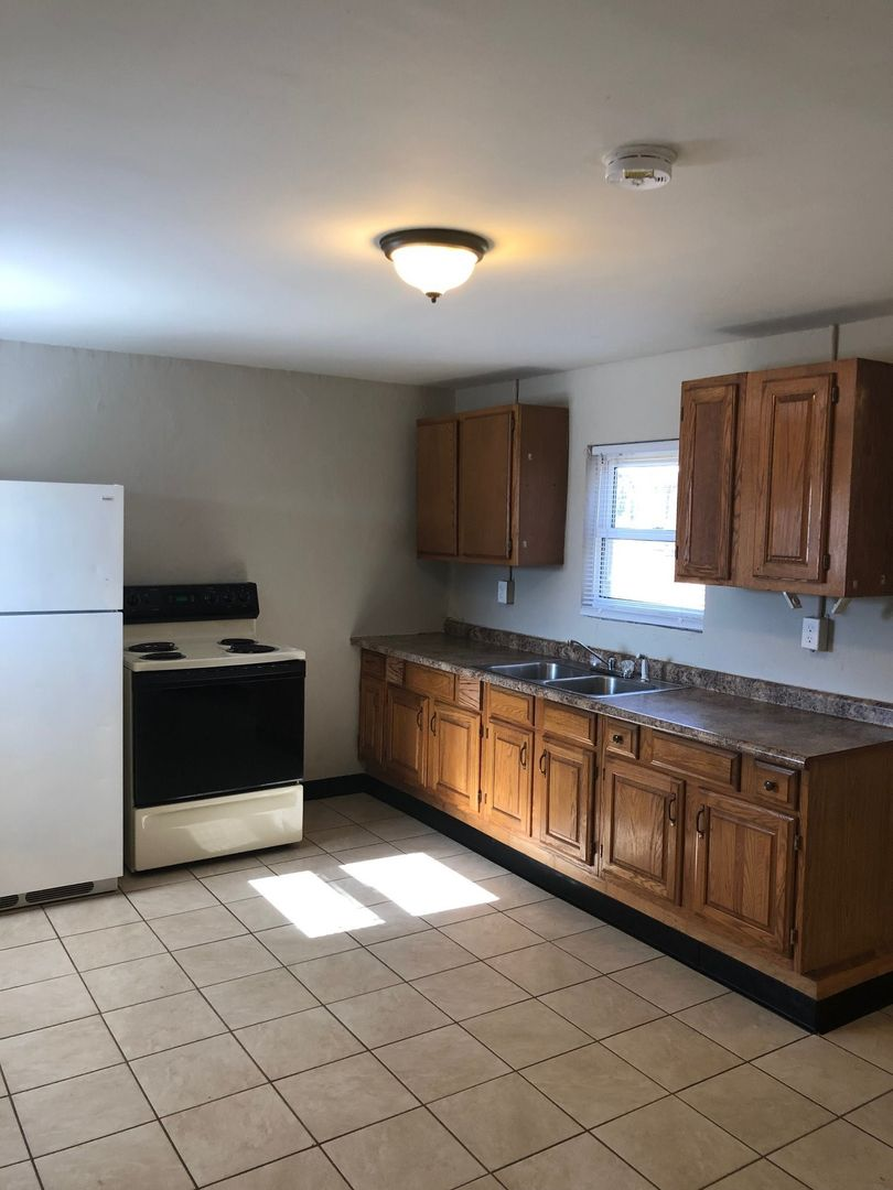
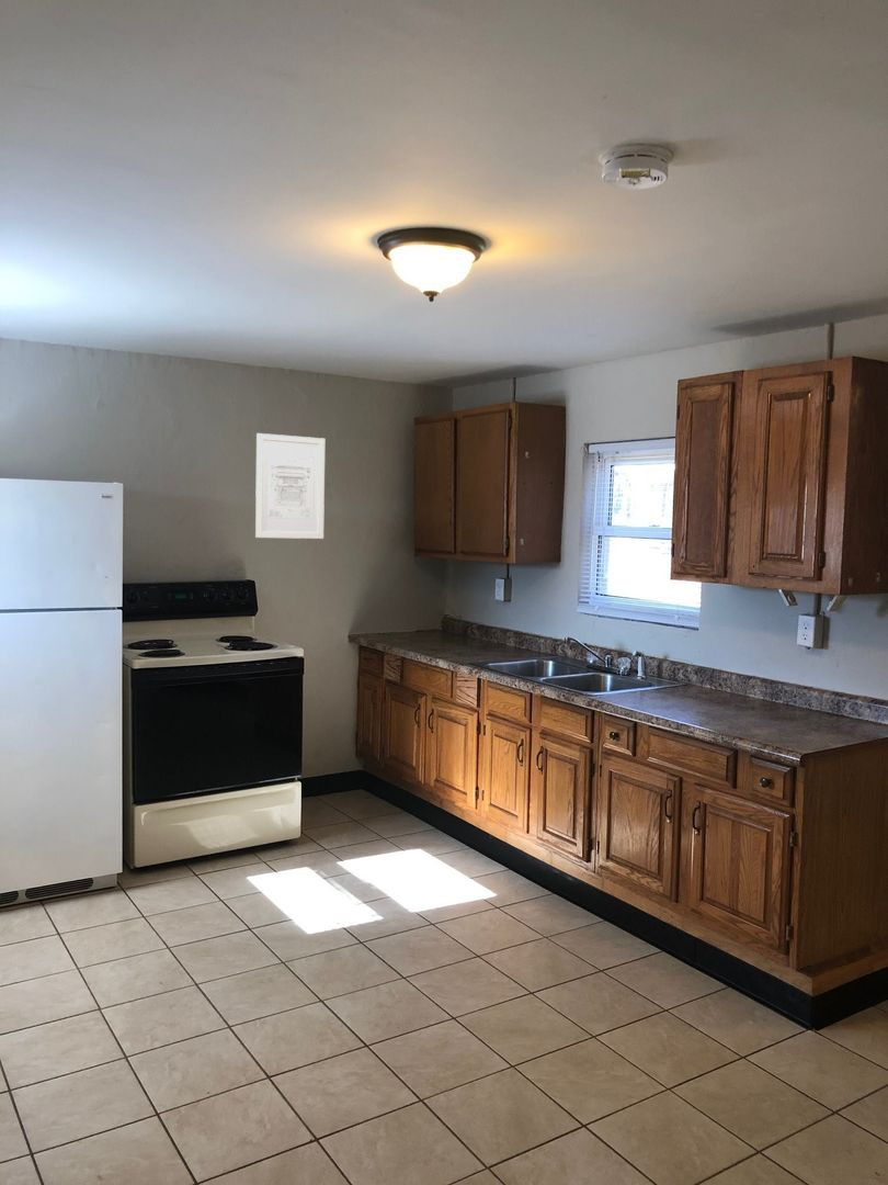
+ wall art (291, 487)
